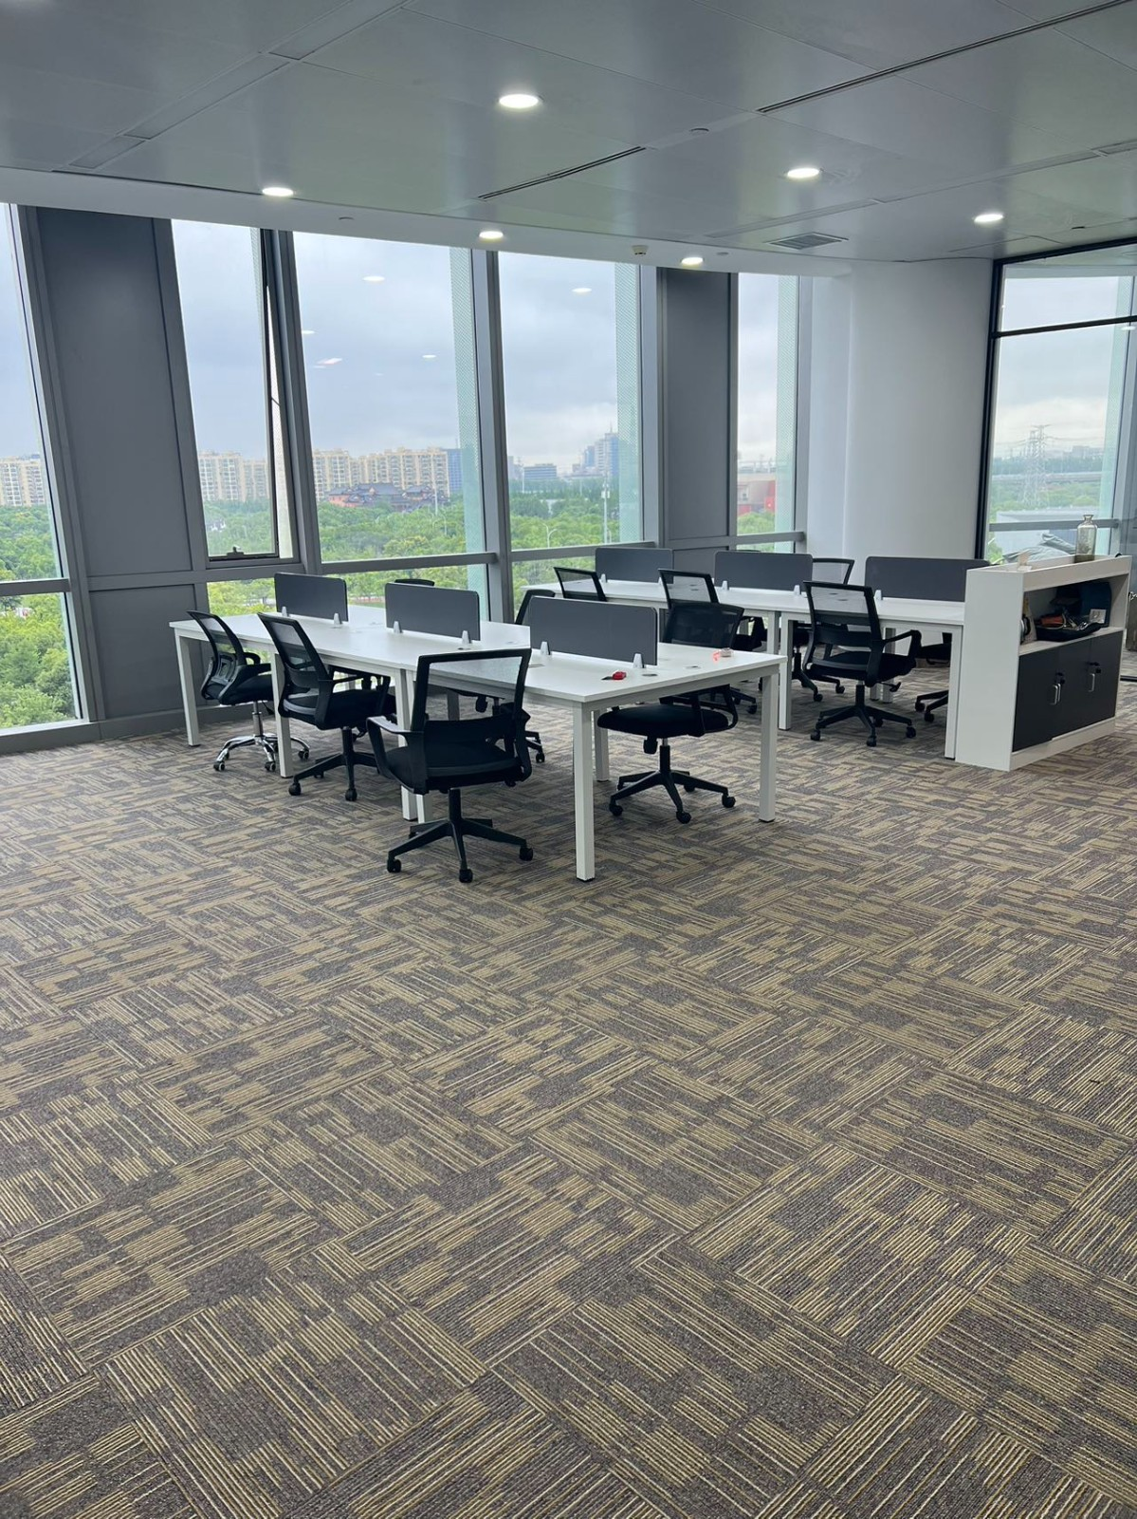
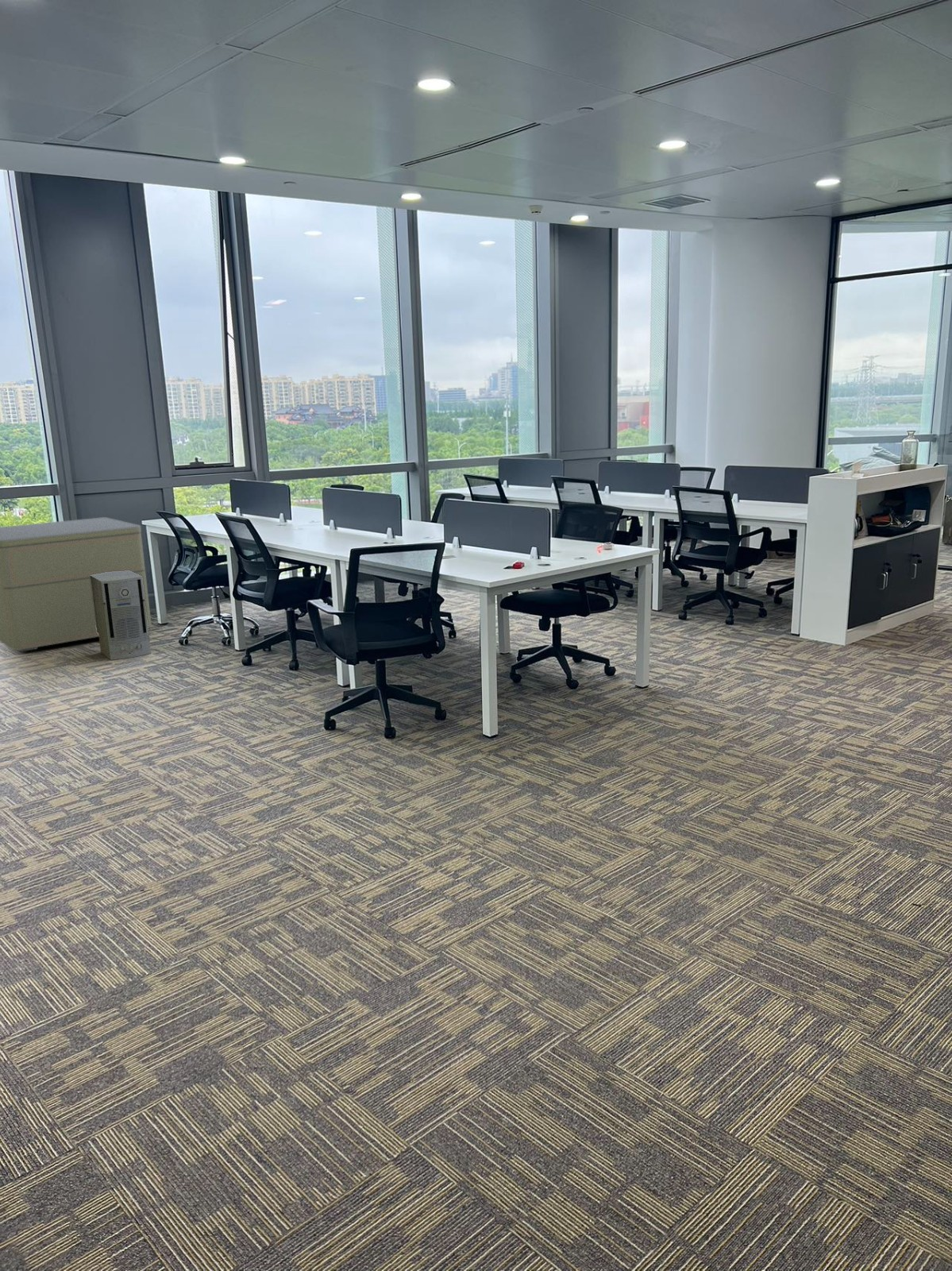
+ nightstand (63, 581)
+ air purifier (120, 614)
